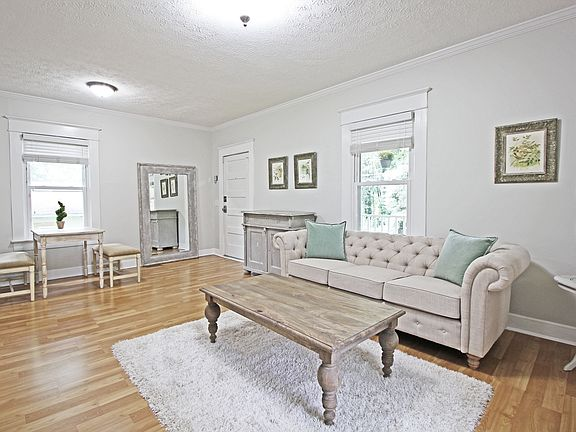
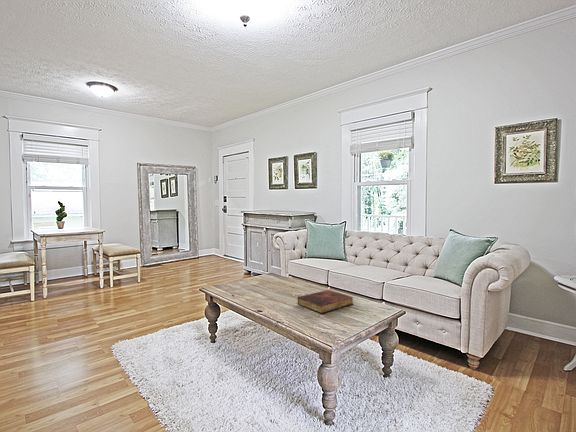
+ book (325, 300)
